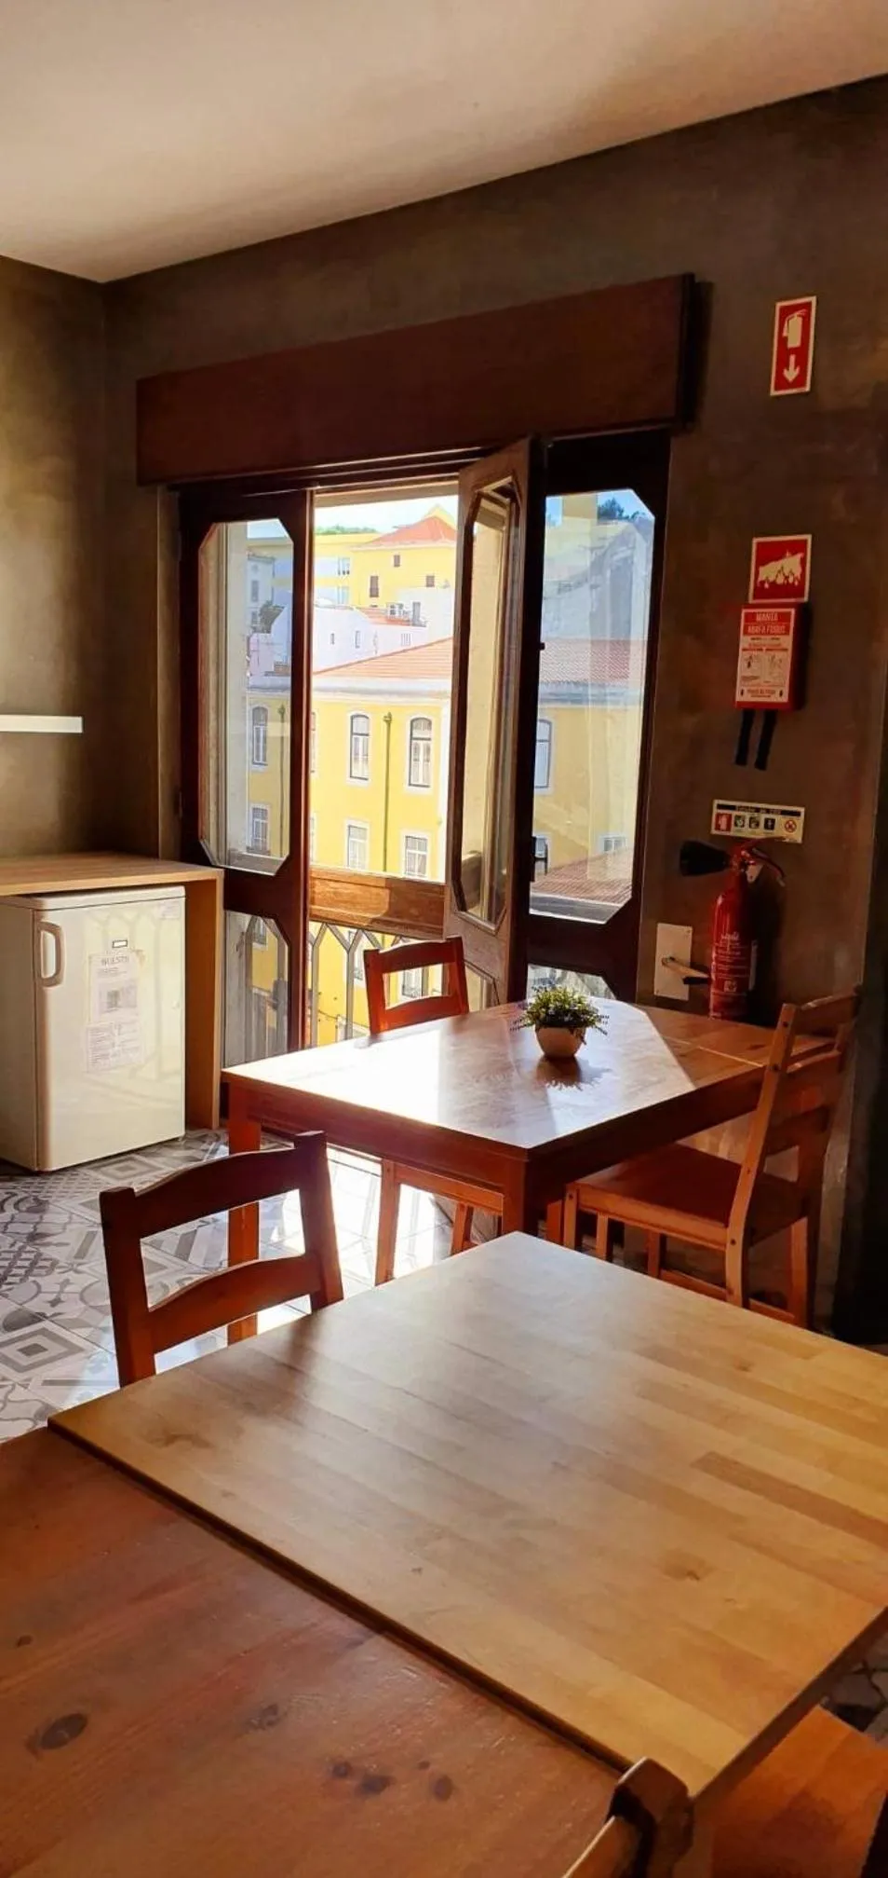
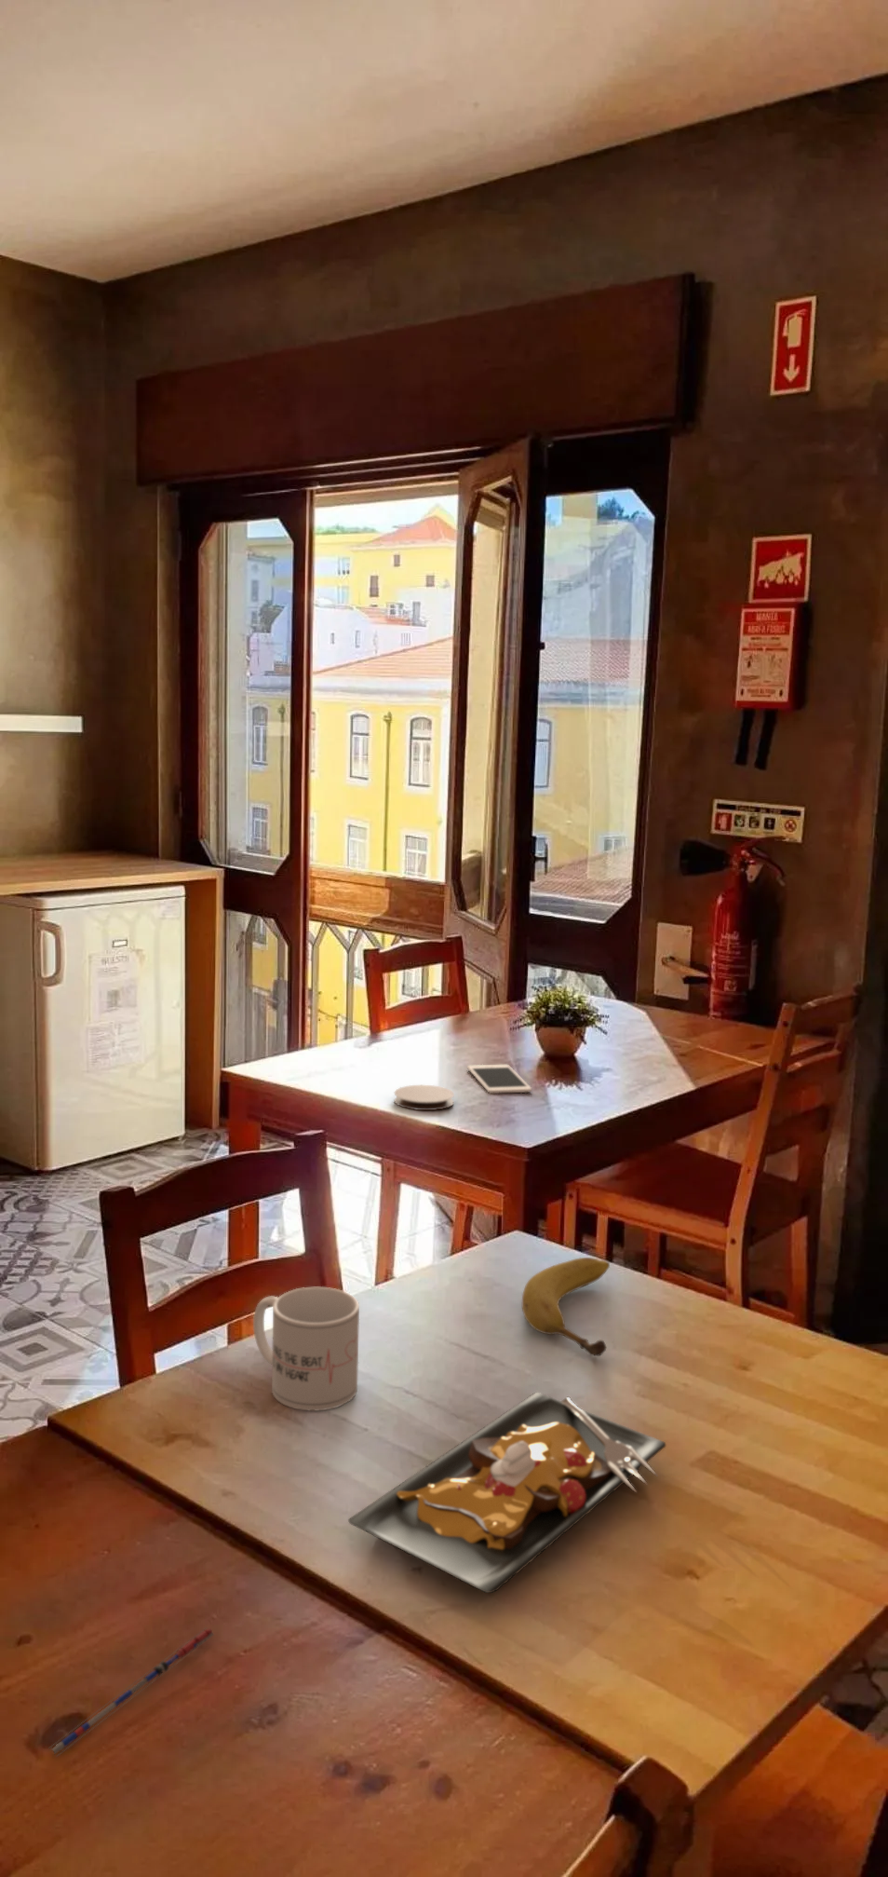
+ coaster (424, 1098)
+ fruit (580, 1287)
+ mug (300, 1341)
+ pen (136, 1687)
+ cell phone (498, 1077)
+ plate (534, 1471)
